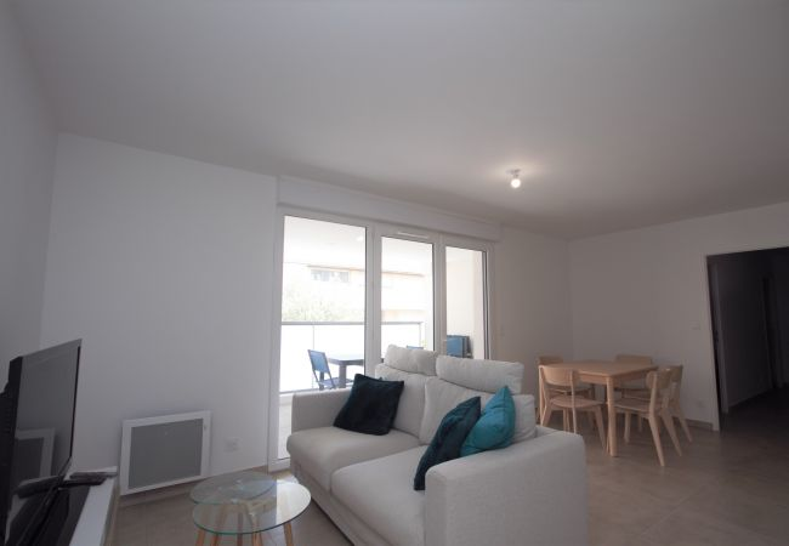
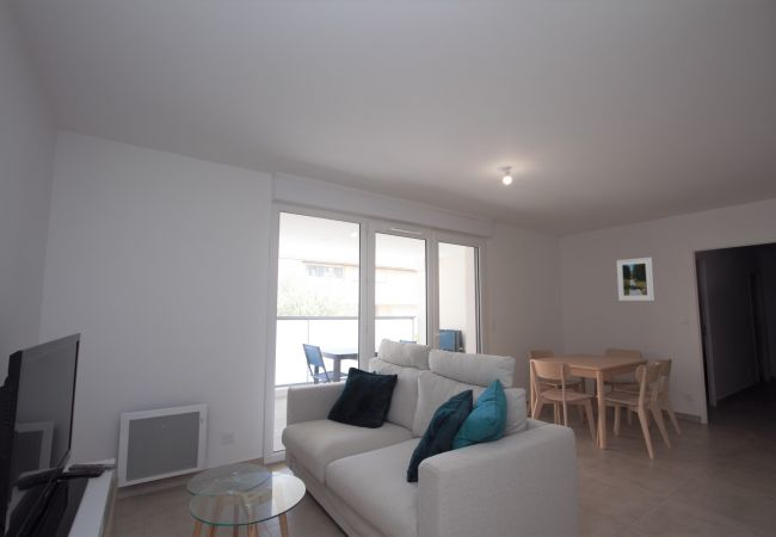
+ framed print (634, 279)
